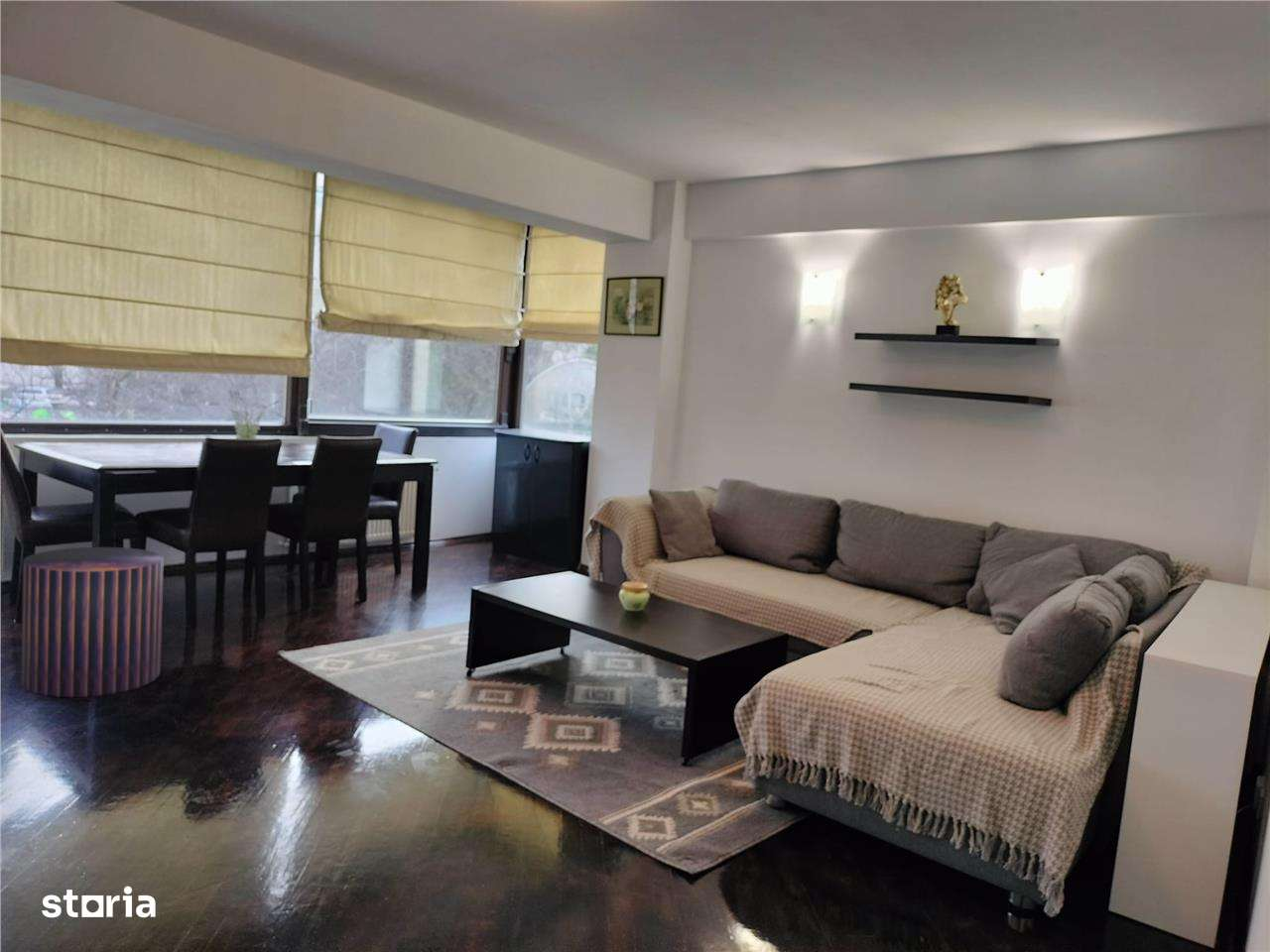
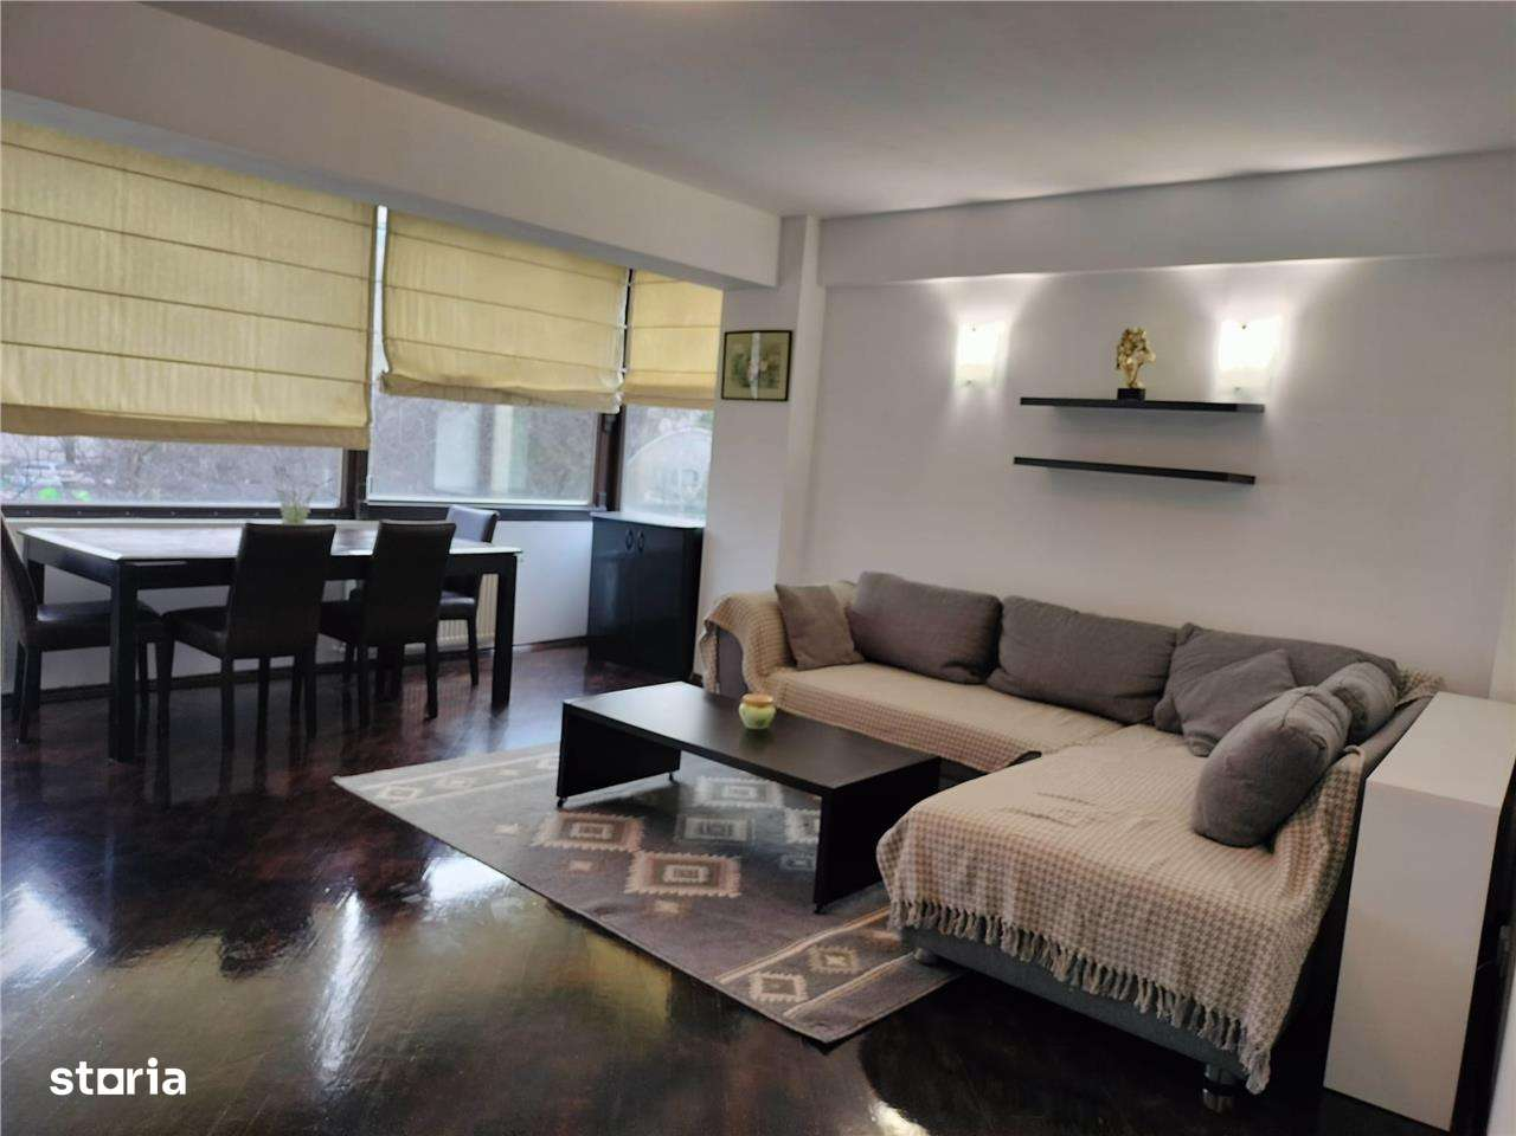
- pouf (93, 618)
